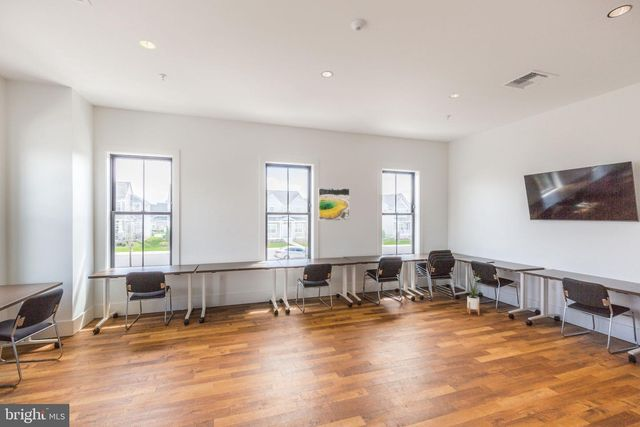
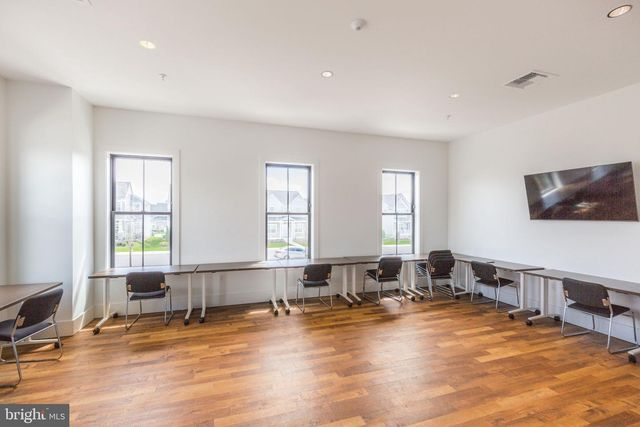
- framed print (334, 204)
- house plant (473, 292)
